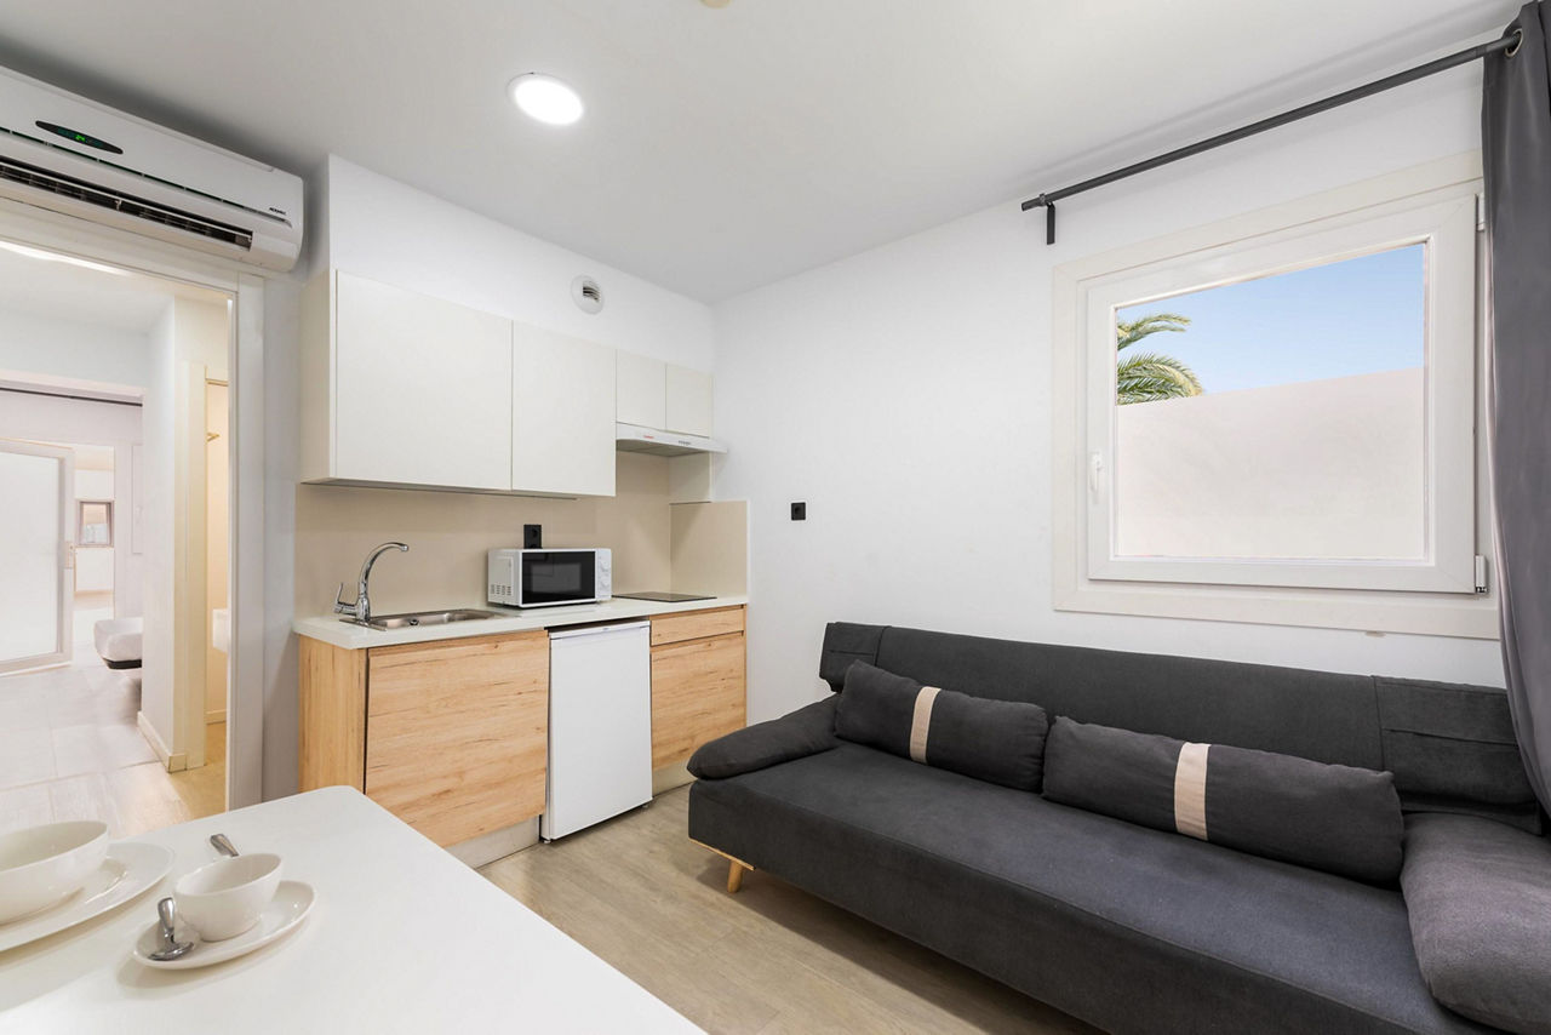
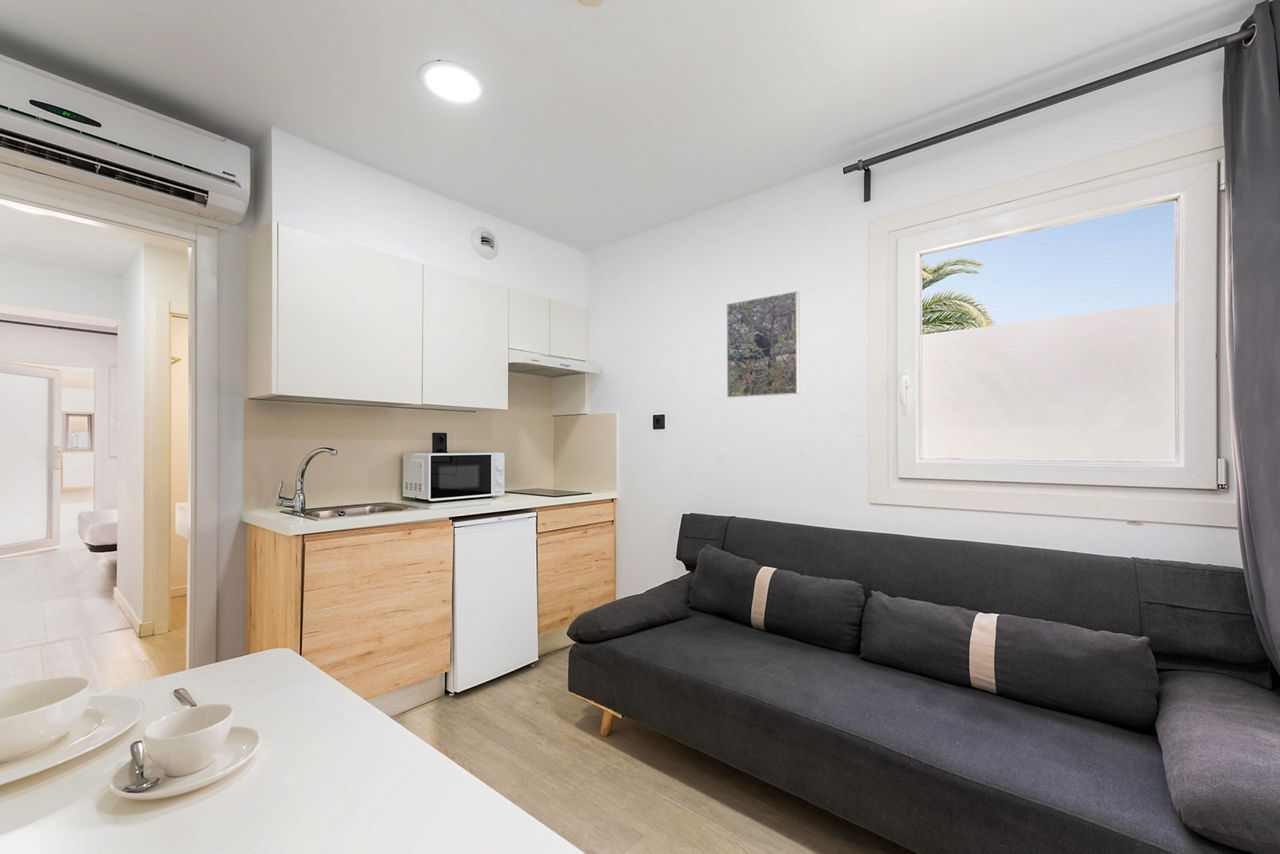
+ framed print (761, 346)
